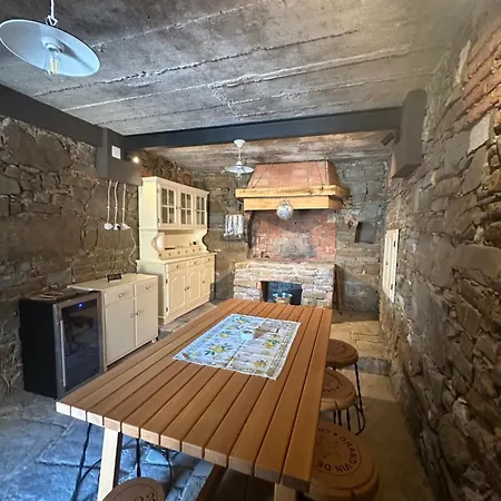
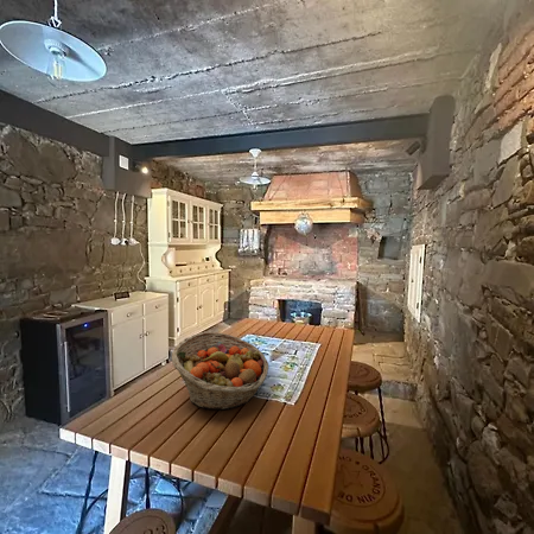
+ fruit basket (222, 365)
